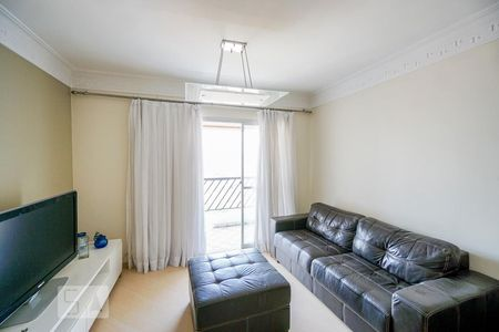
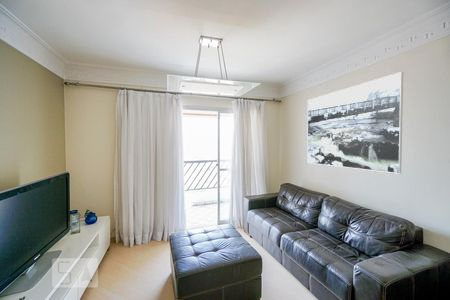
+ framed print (343, 128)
